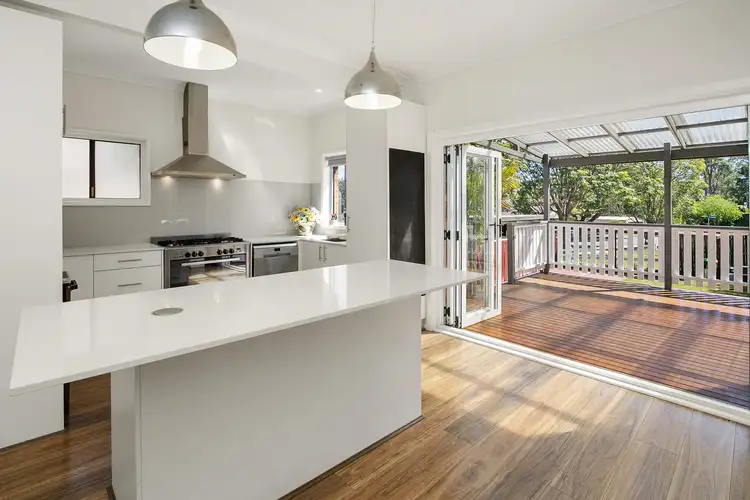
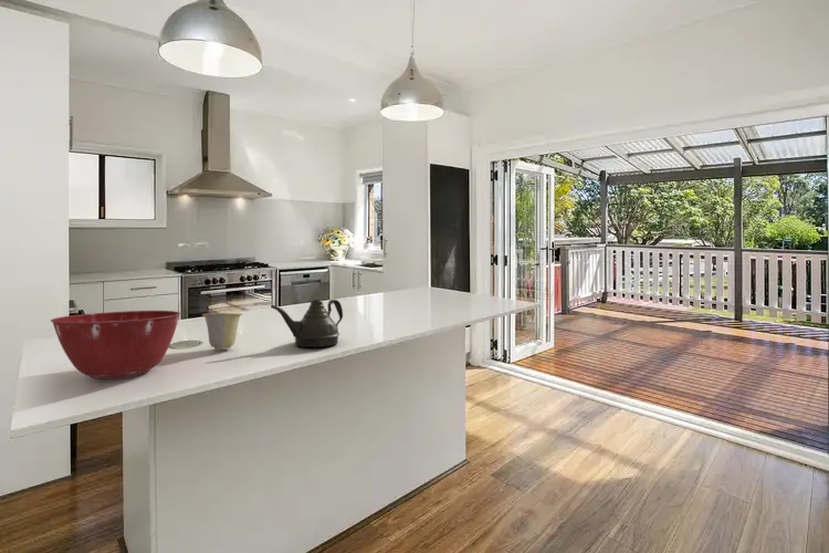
+ mixing bowl (119, 344)
+ teapot (307, 322)
+ cup (222, 330)
